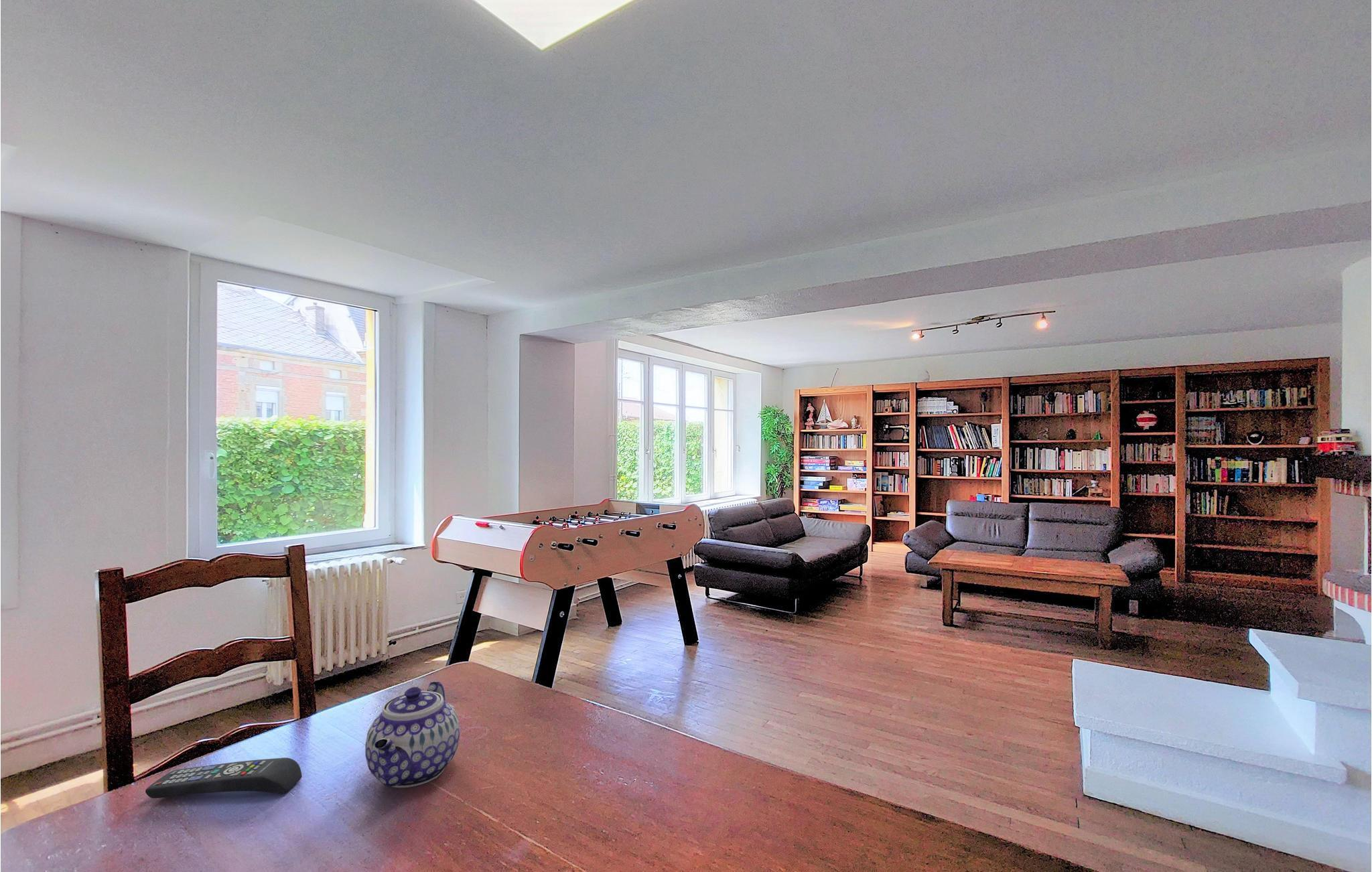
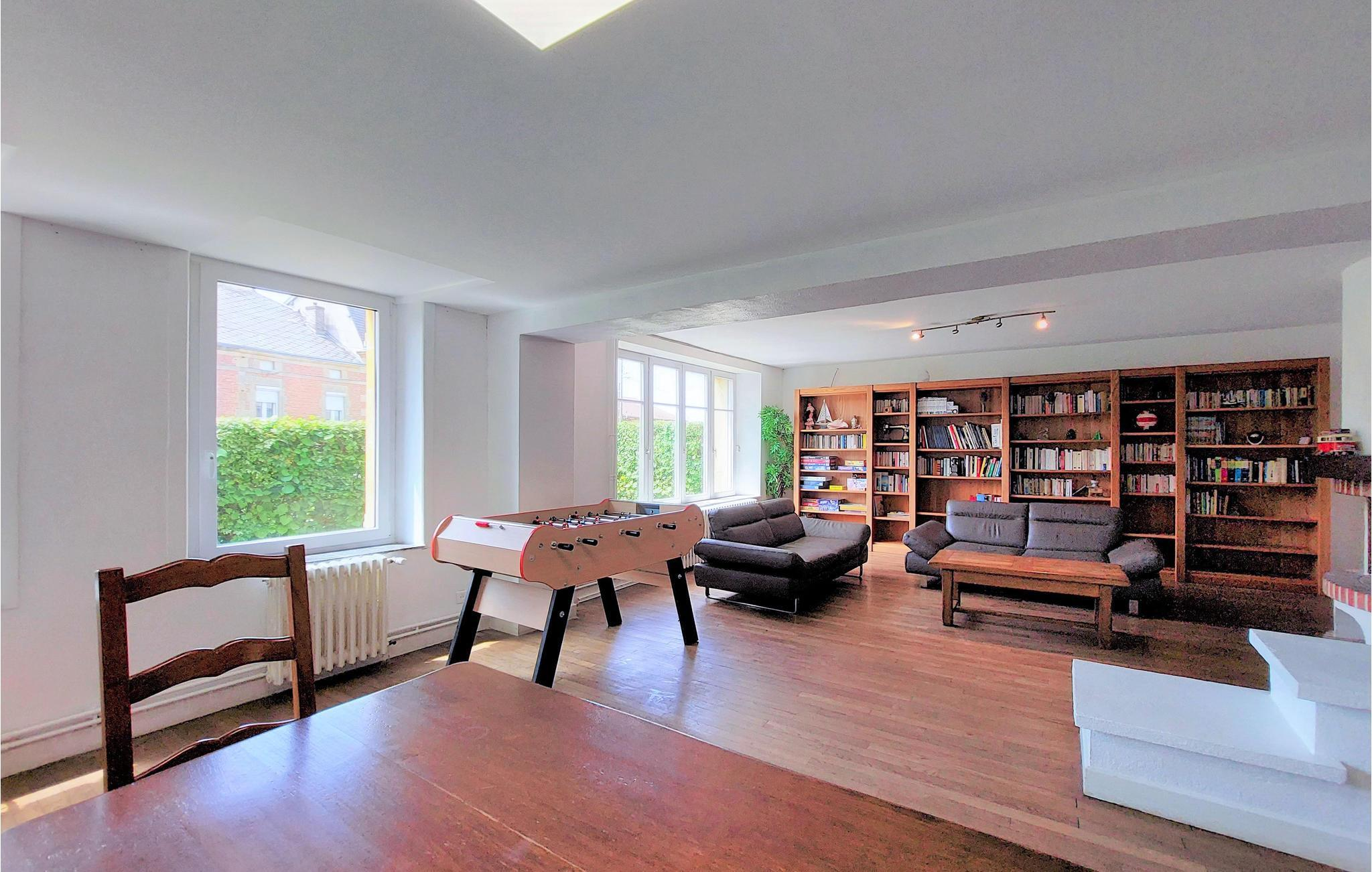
- remote control (226, 778)
- teapot (413, 729)
